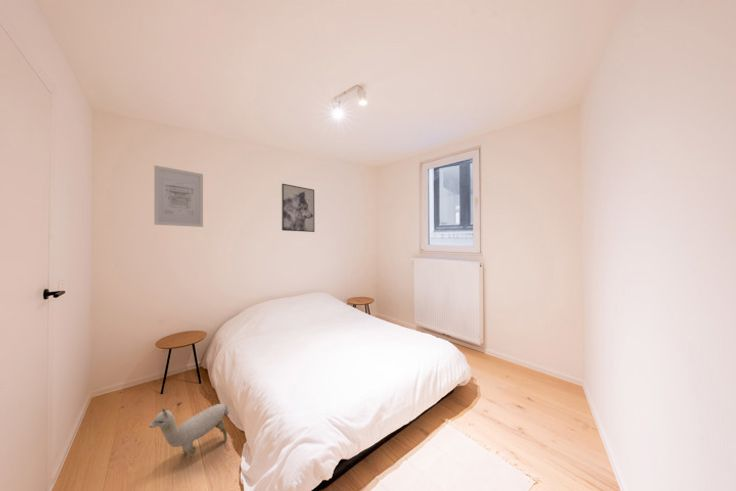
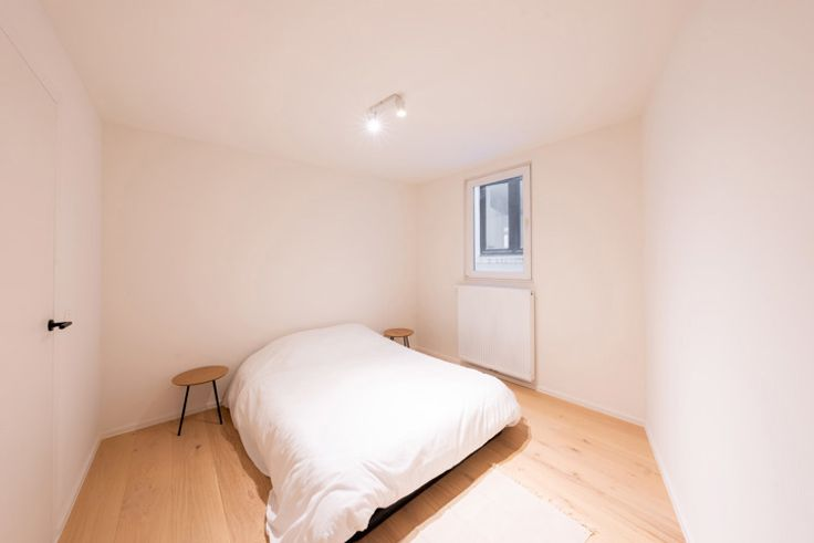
- wall art (298, 209)
- wall art (180, 197)
- plush toy (192, 425)
